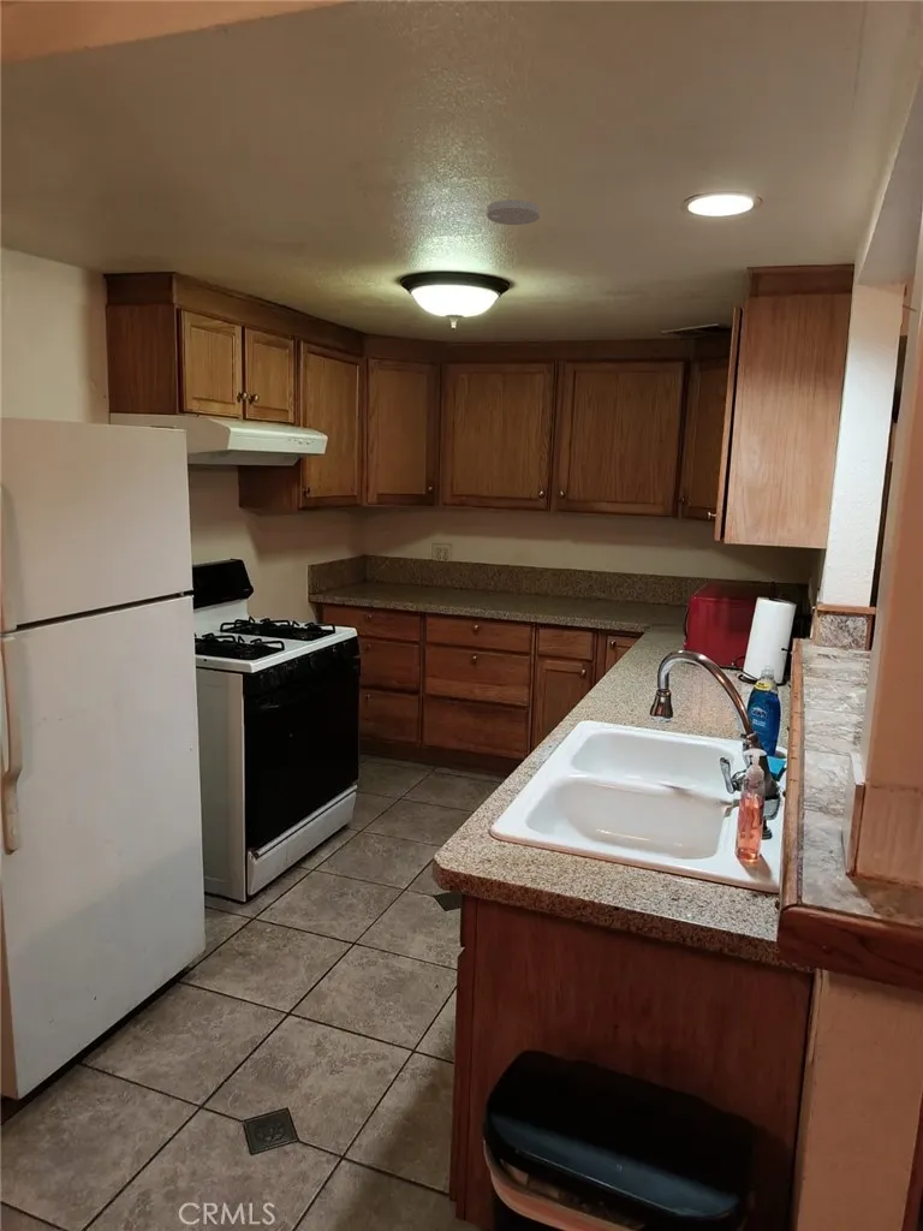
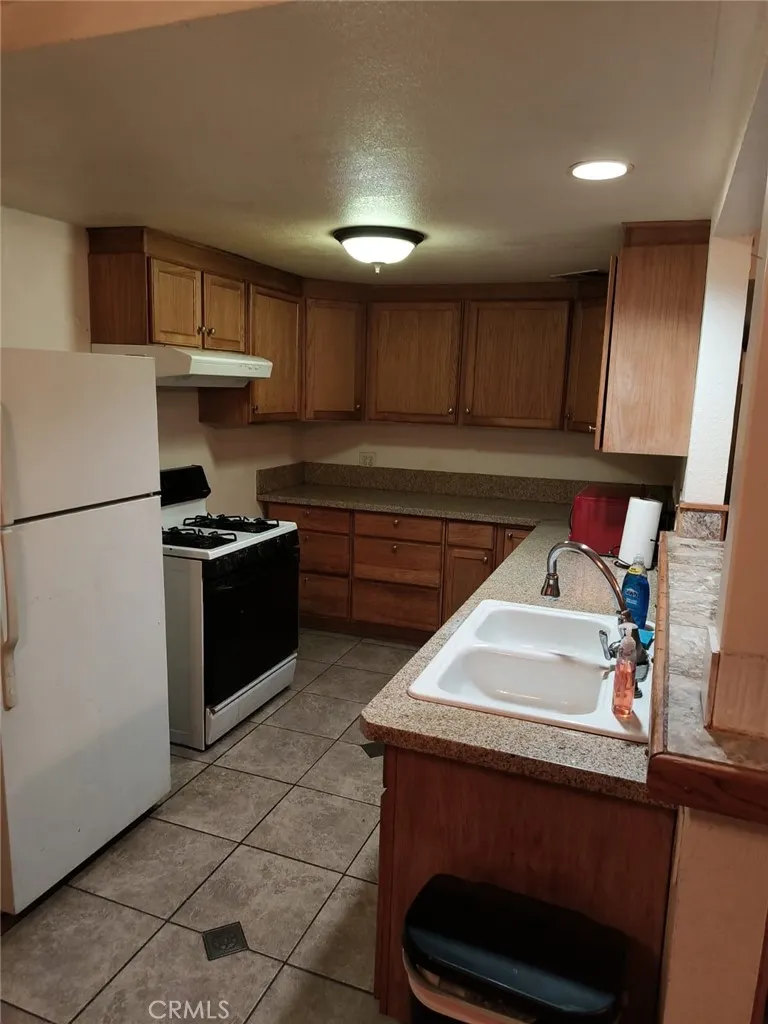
- smoke detector (513, 212)
